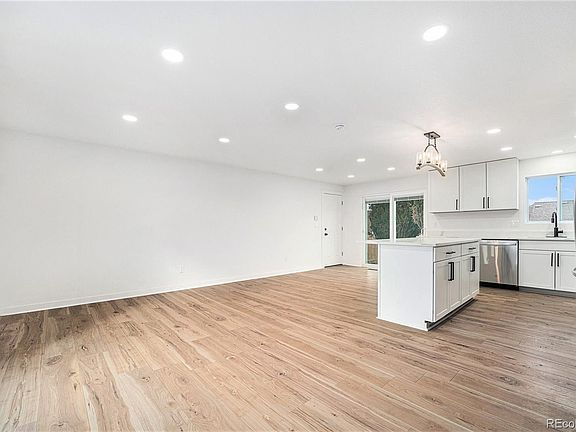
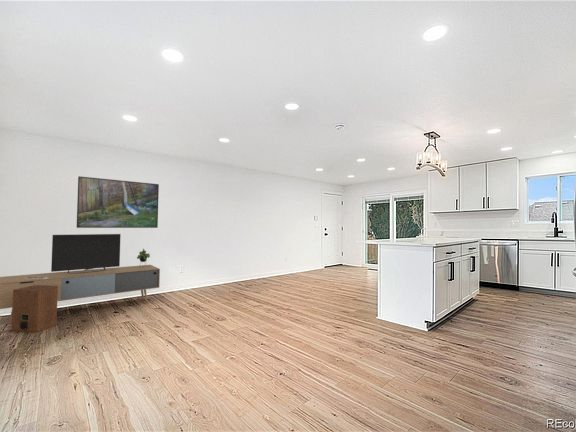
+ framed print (121, 204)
+ speaker (36, 307)
+ media console (87, 271)
